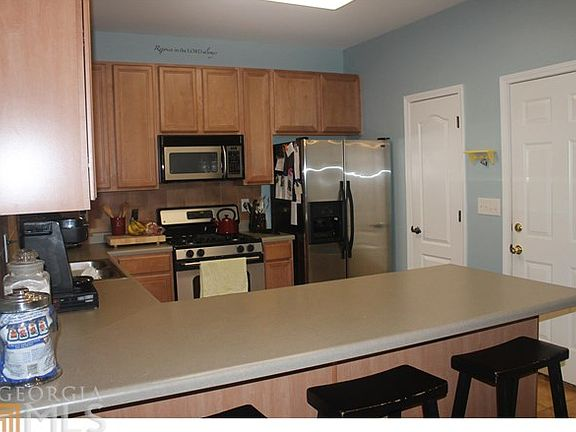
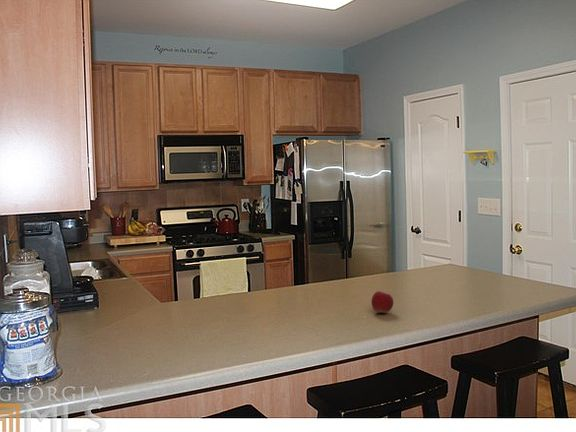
+ apple (382, 302)
